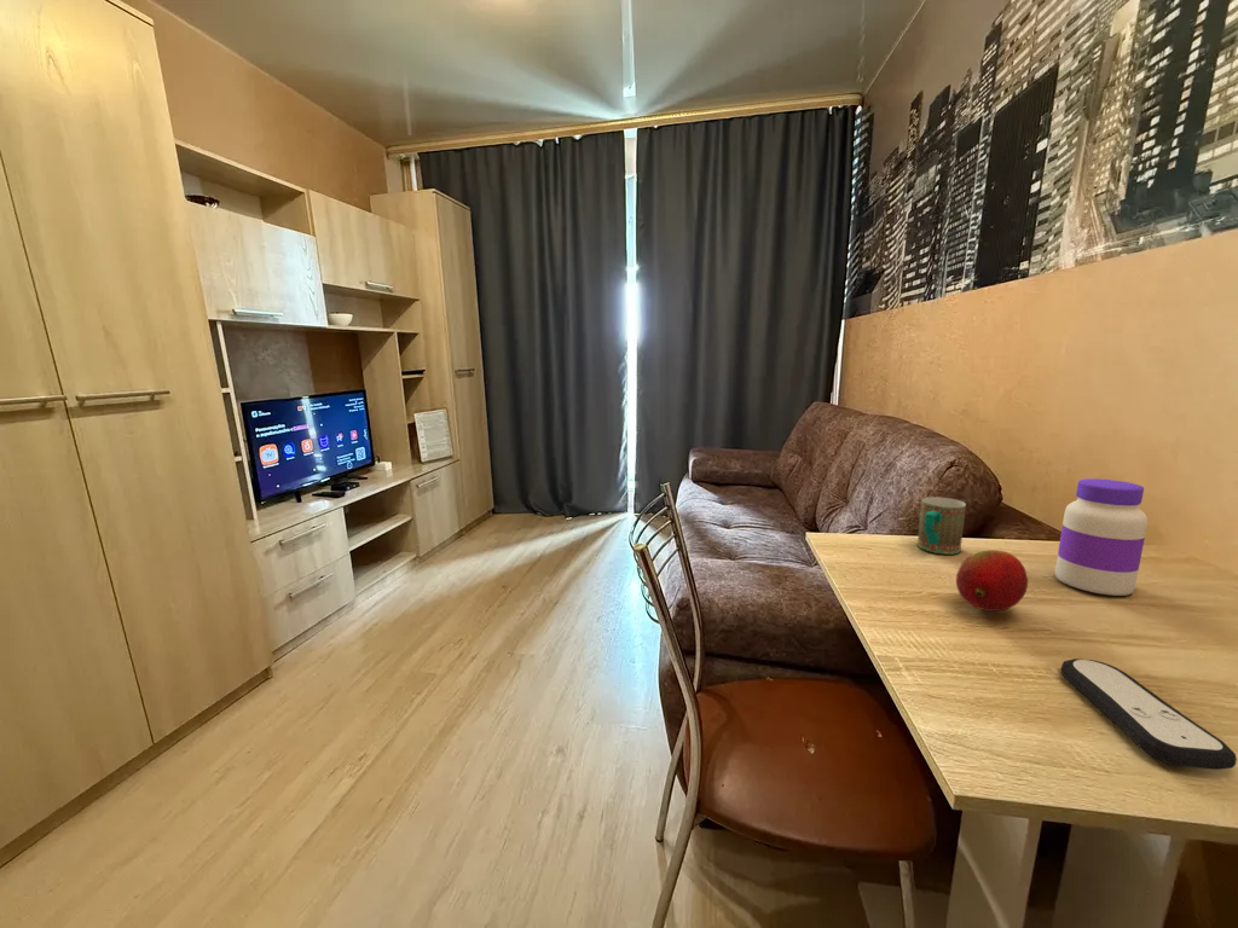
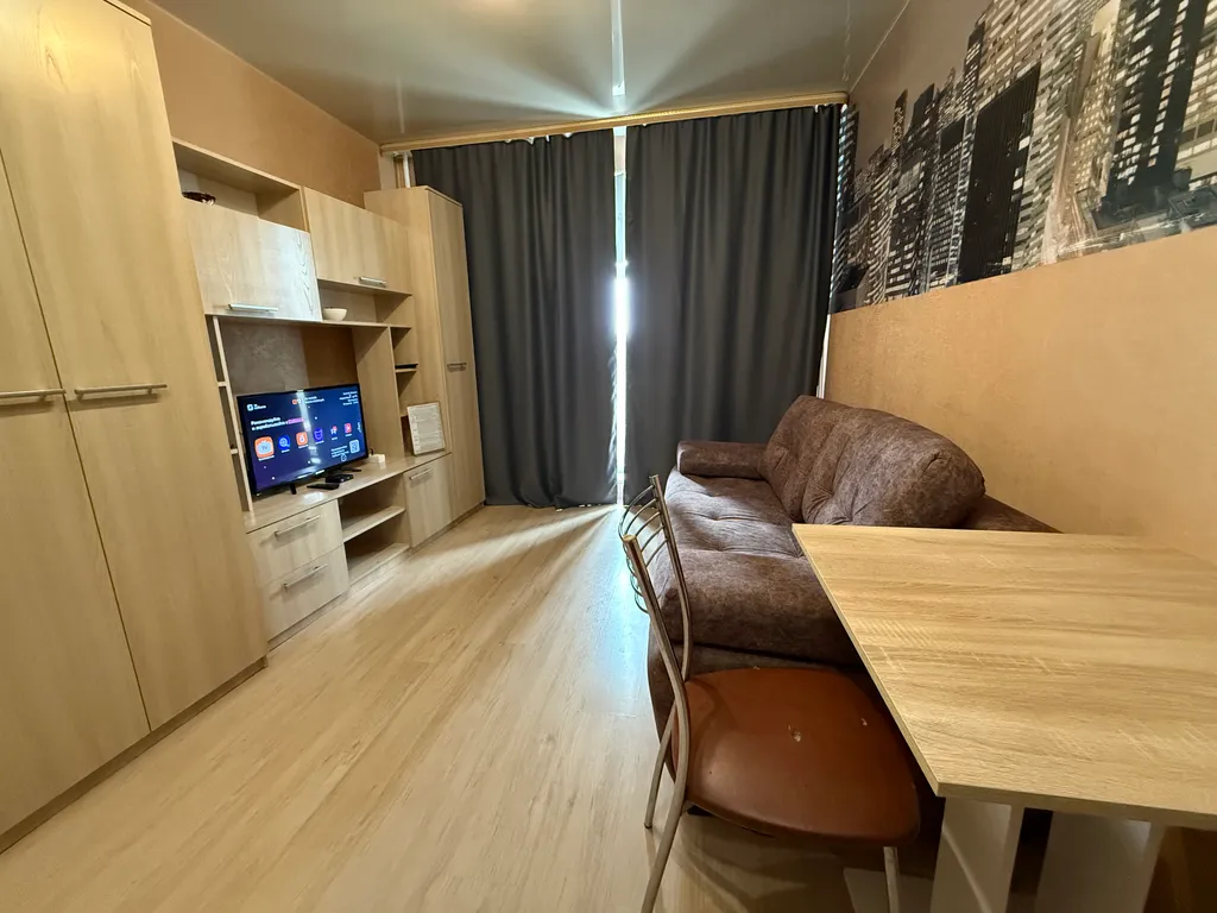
- jar (1100, 534)
- mug (937, 527)
- fruit (990, 579)
- remote control (1133, 706)
